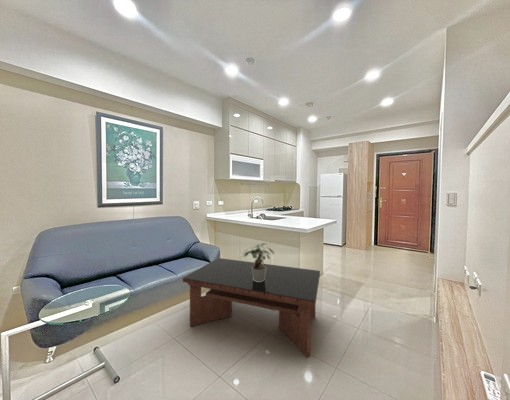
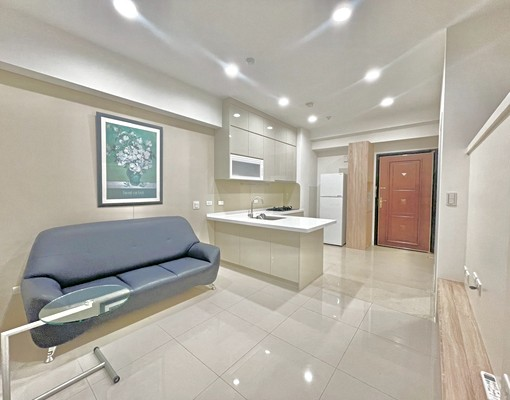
- potted plant (259, 260)
- coffee table (254, 297)
